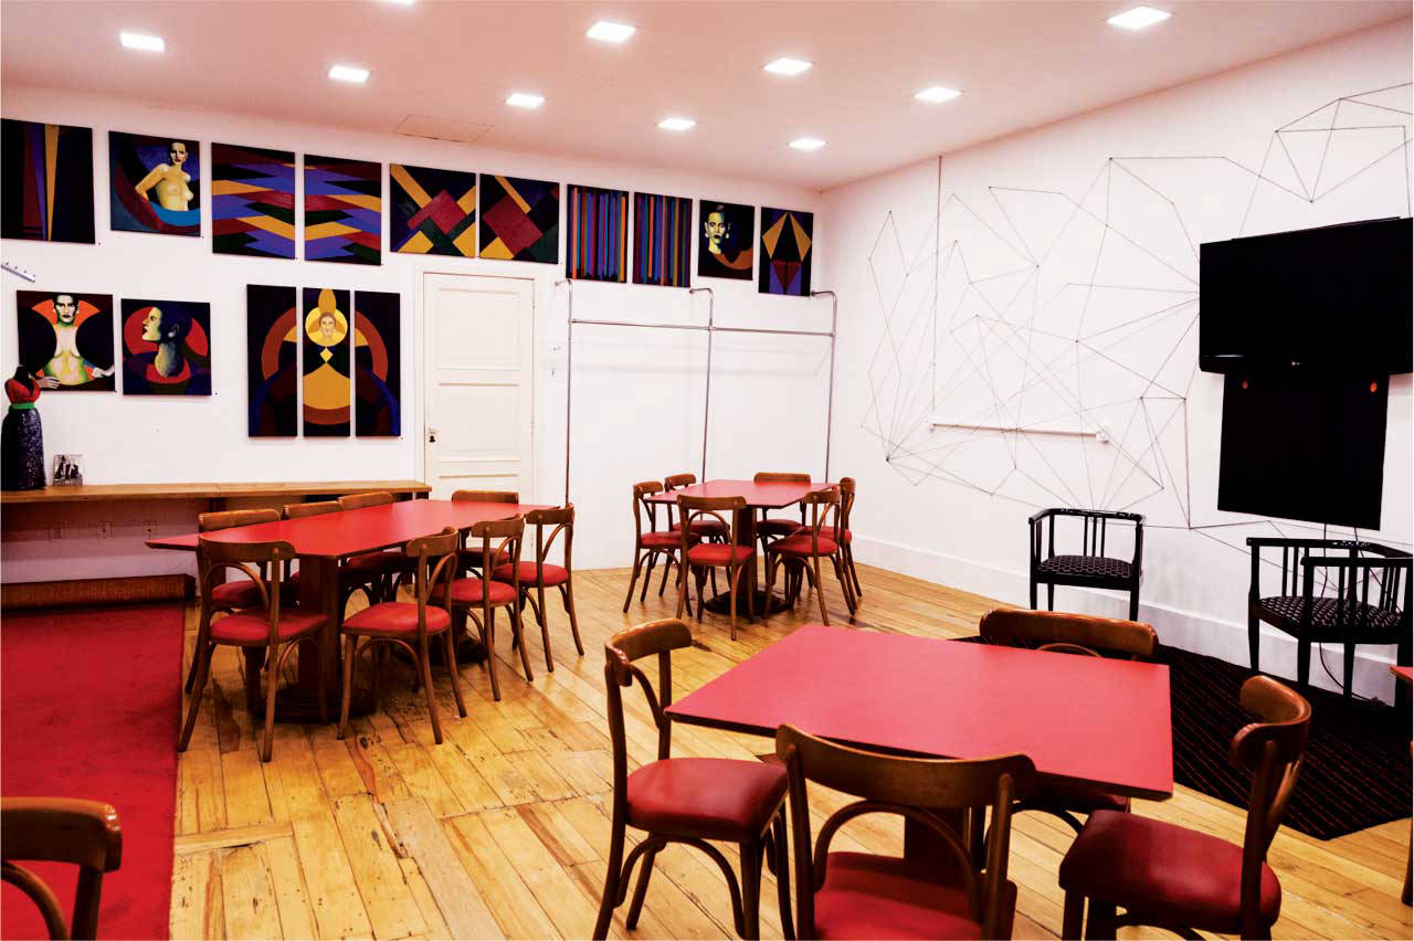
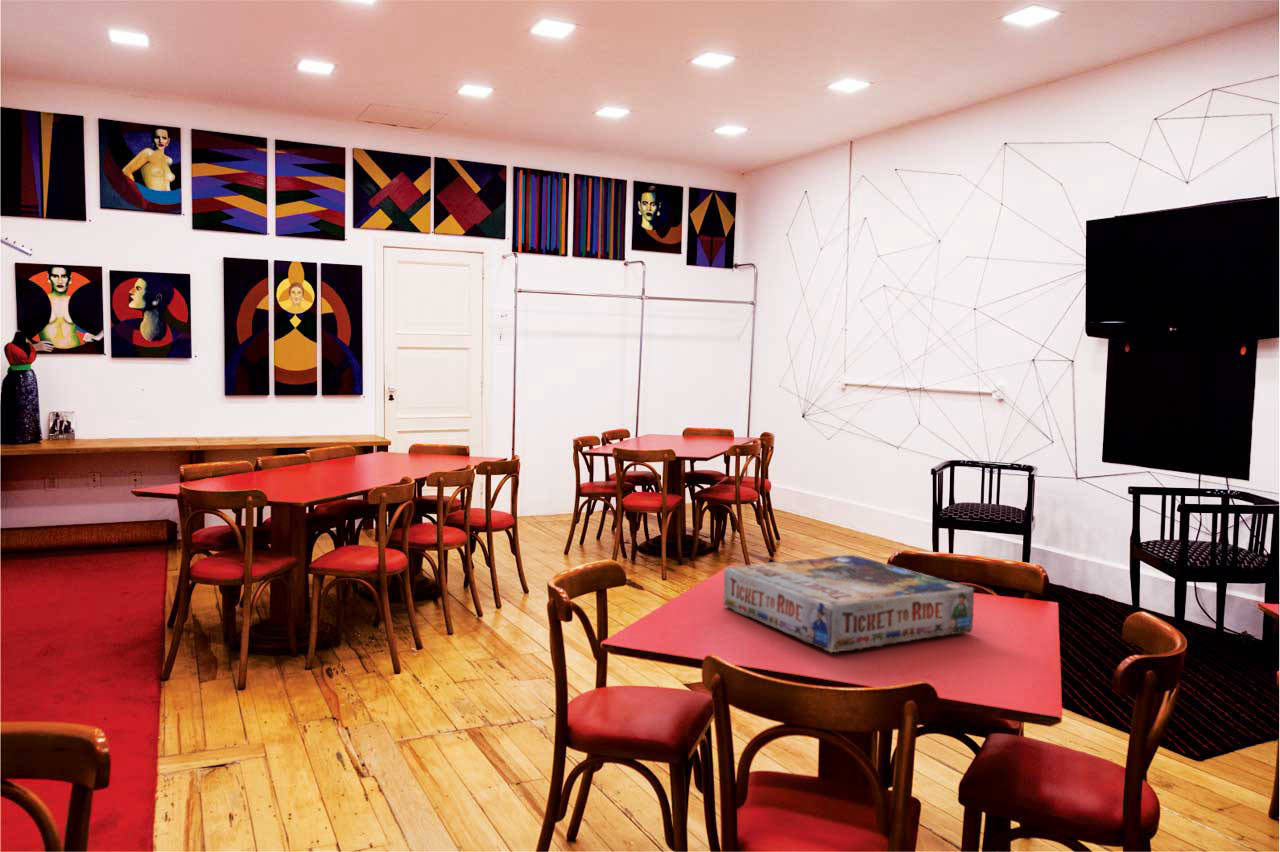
+ board game (843, 597)
